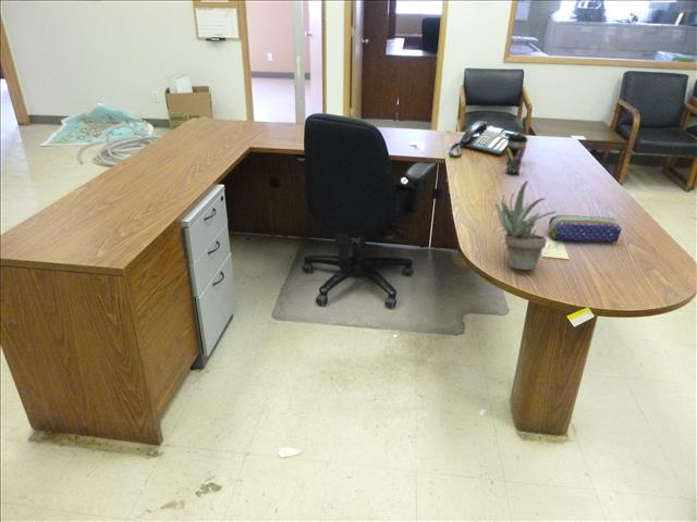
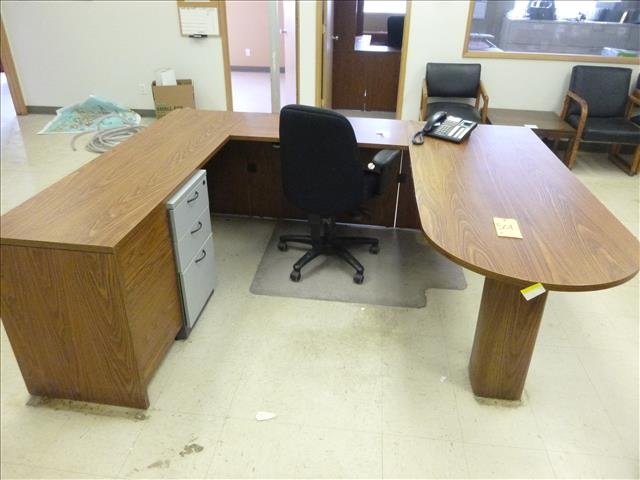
- coffee cup (515, 150)
- succulent plant (524, 221)
- pen holder (515, 160)
- pencil case (583, 227)
